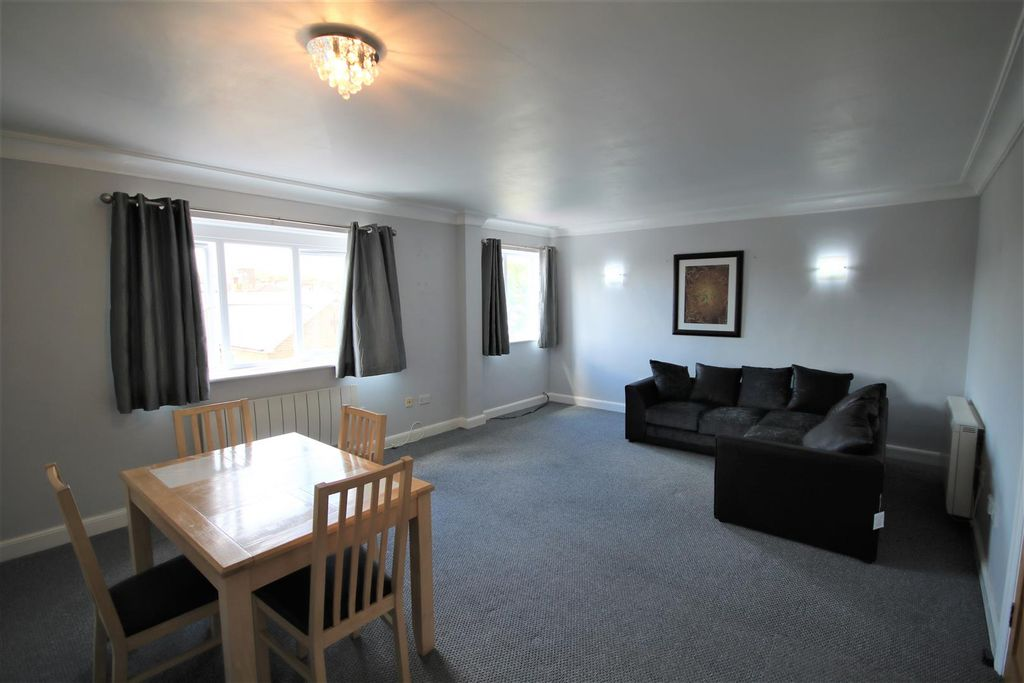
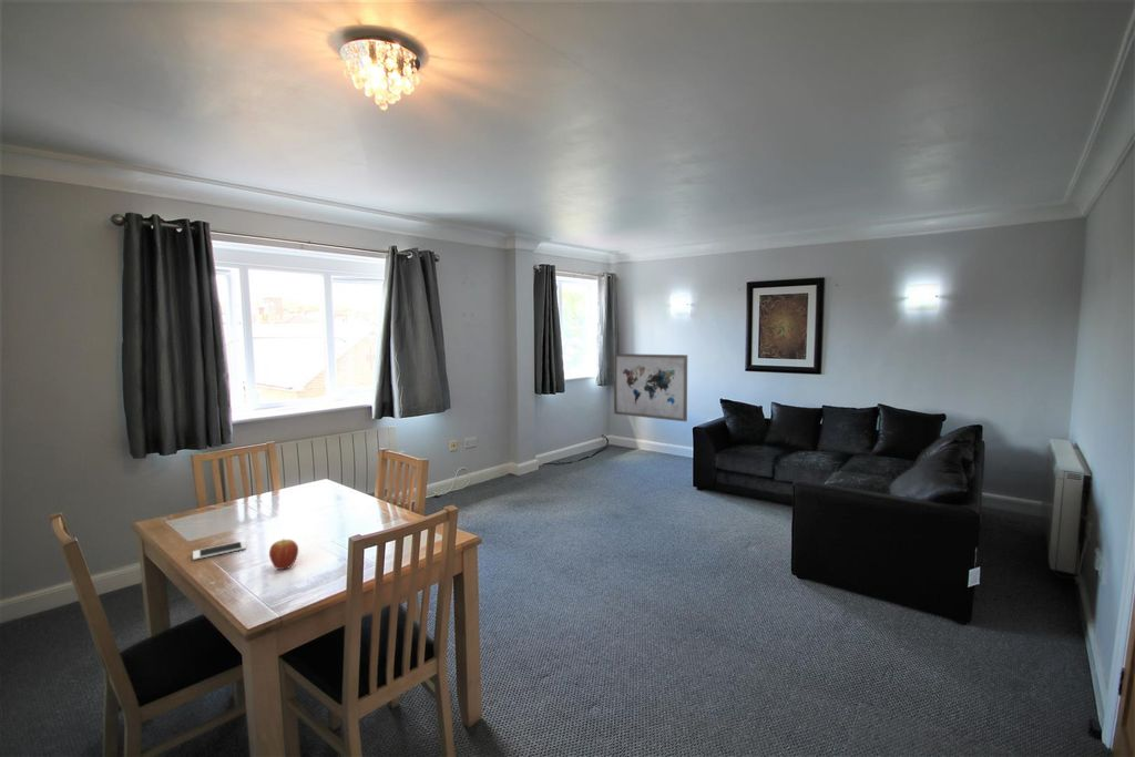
+ fruit (283, 552)
+ wall art (648, 386)
+ cell phone (219, 550)
